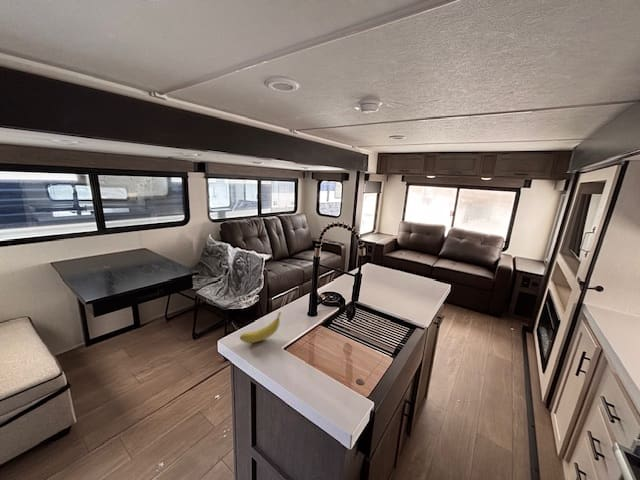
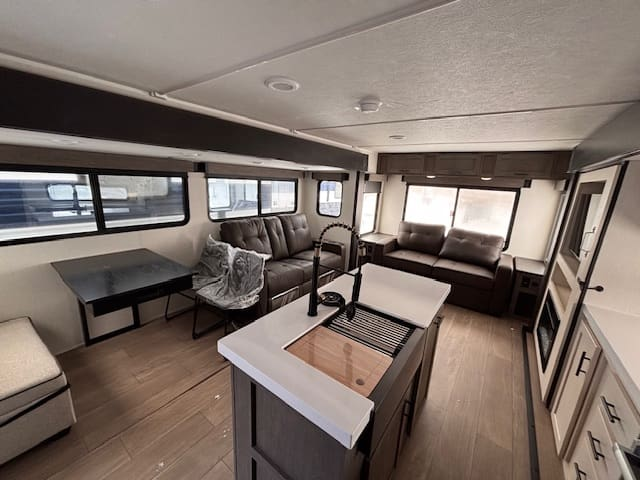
- fruit (261, 329)
